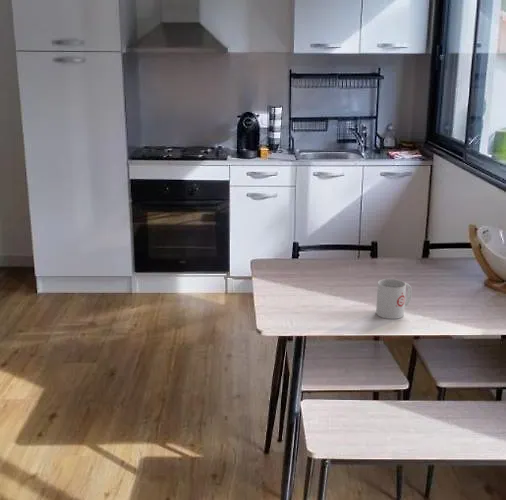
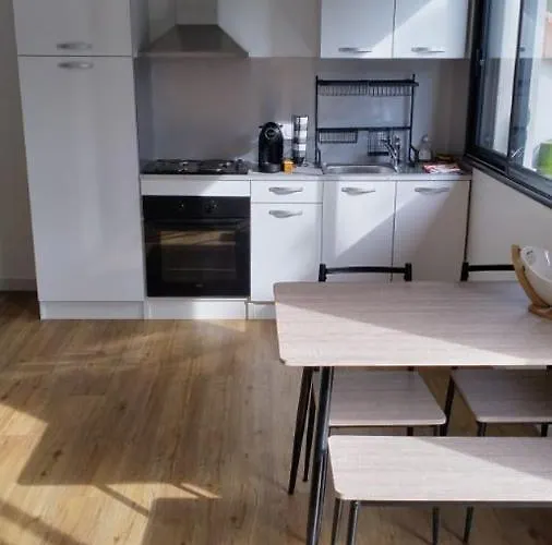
- mug (395, 297)
